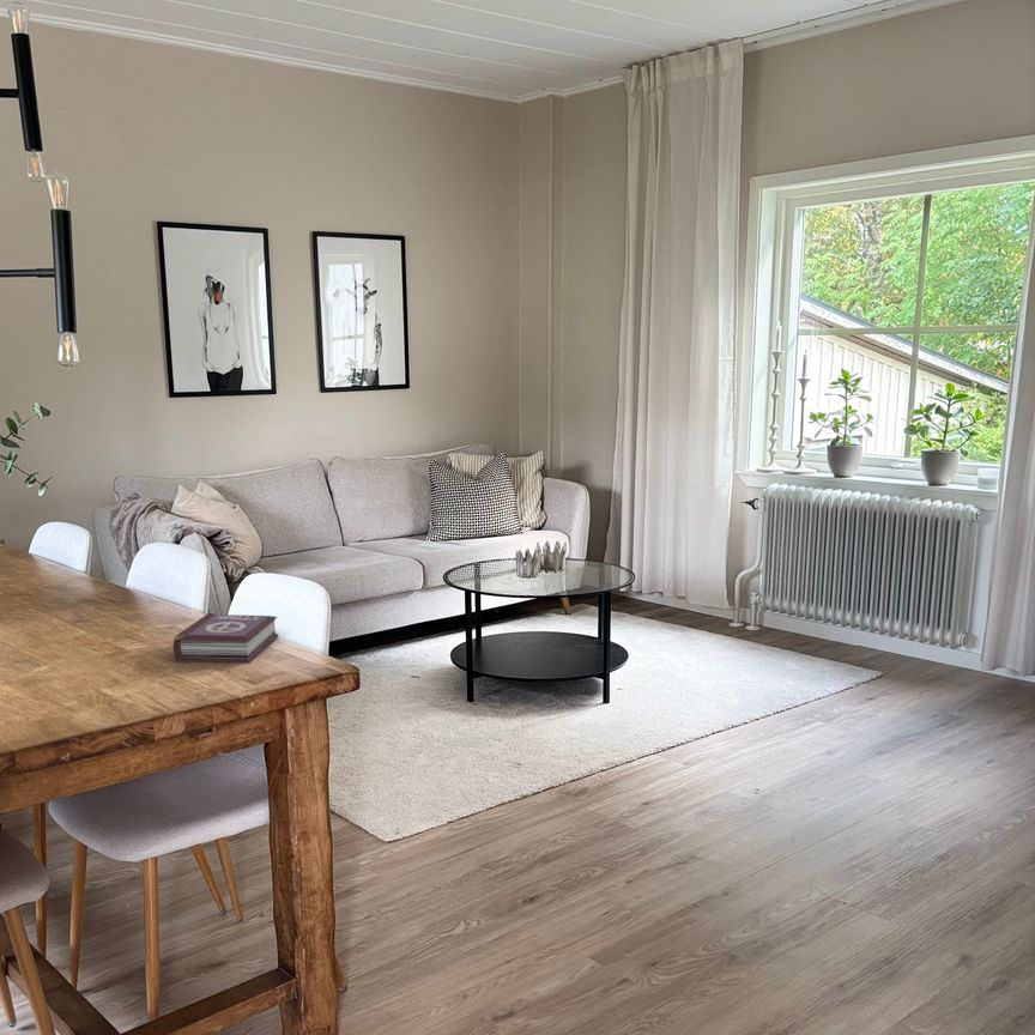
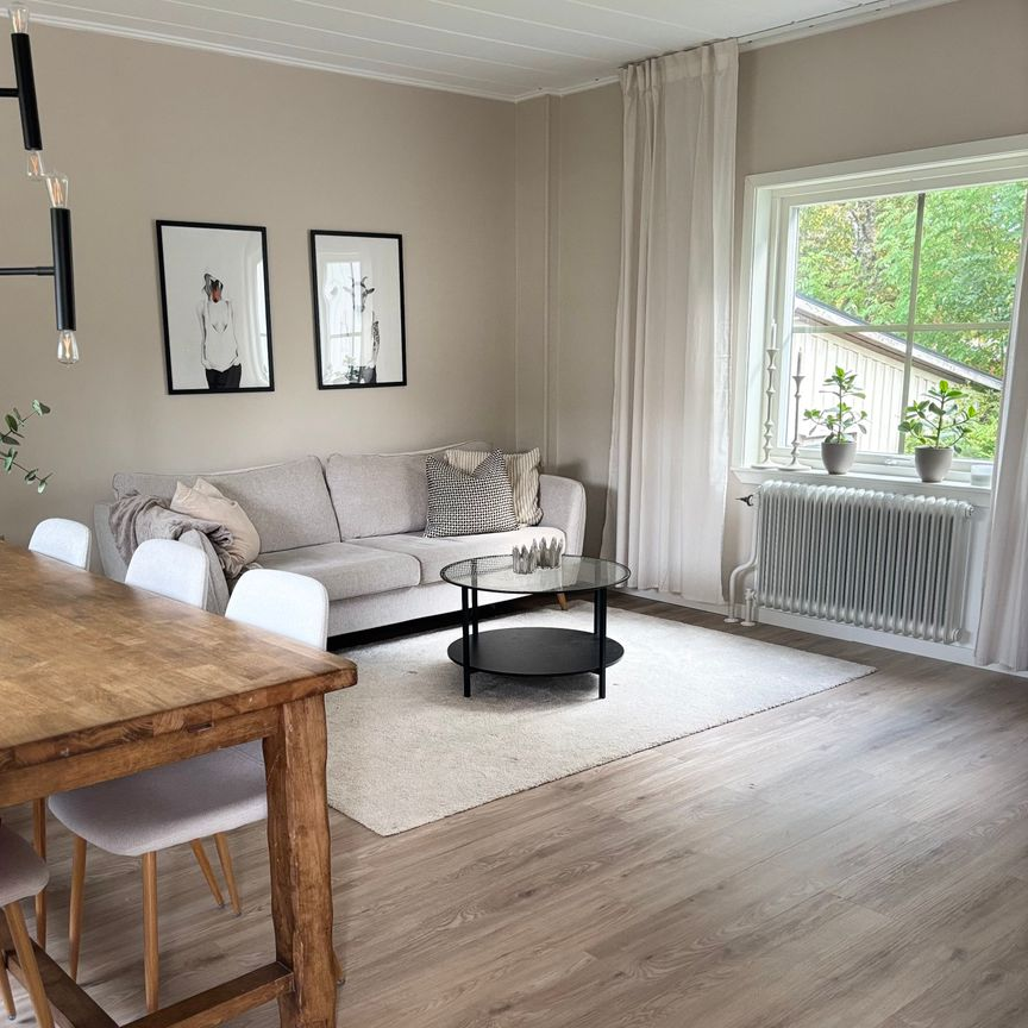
- book (228, 635)
